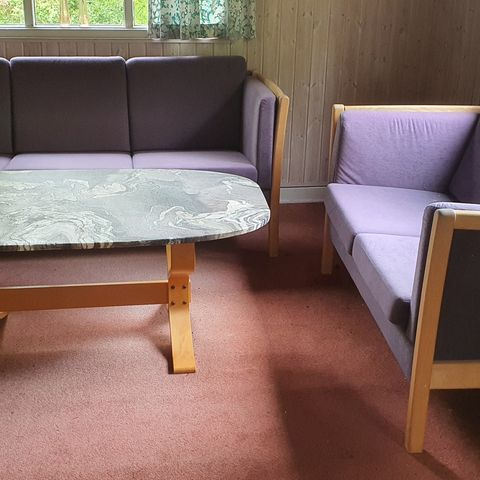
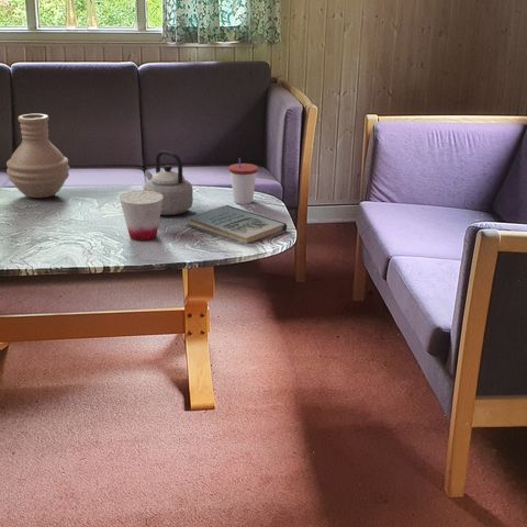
+ teapot (162, 180)
+ book (236, 224)
+ cup (243, 179)
+ vase (36, 156)
+ cup (142, 216)
